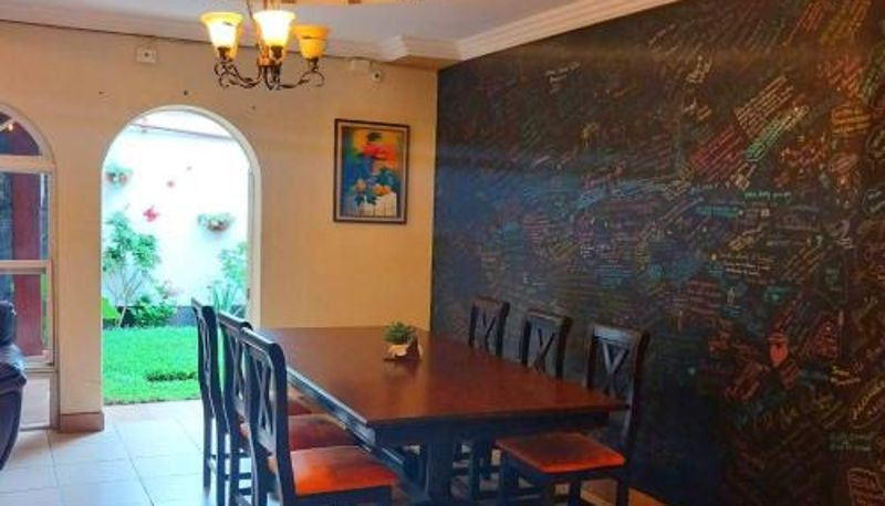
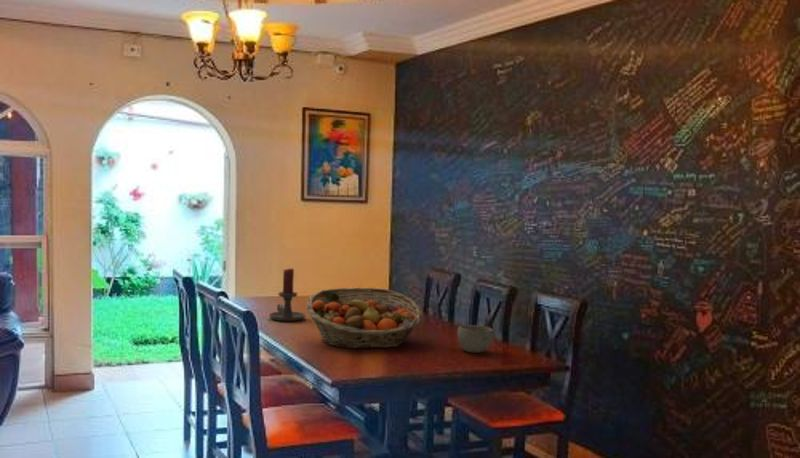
+ fruit basket (364, 317)
+ bowl (474, 339)
+ candle holder (286, 292)
